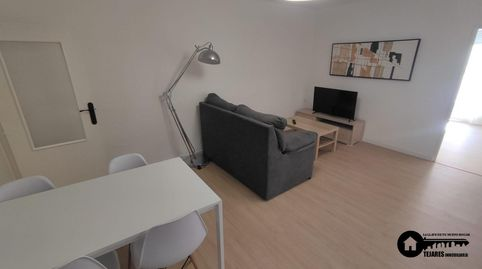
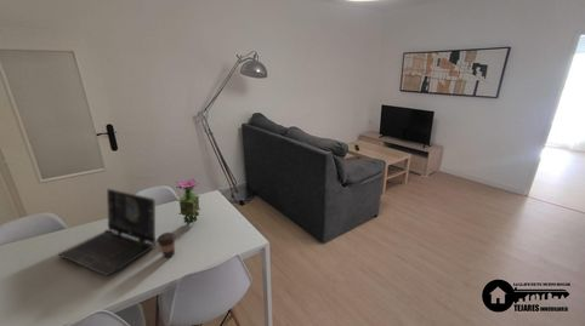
+ coffee cup (167, 245)
+ flower (191, 204)
+ laptop computer (108, 227)
